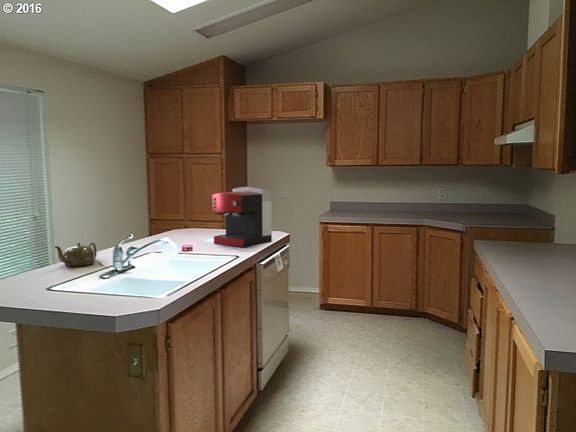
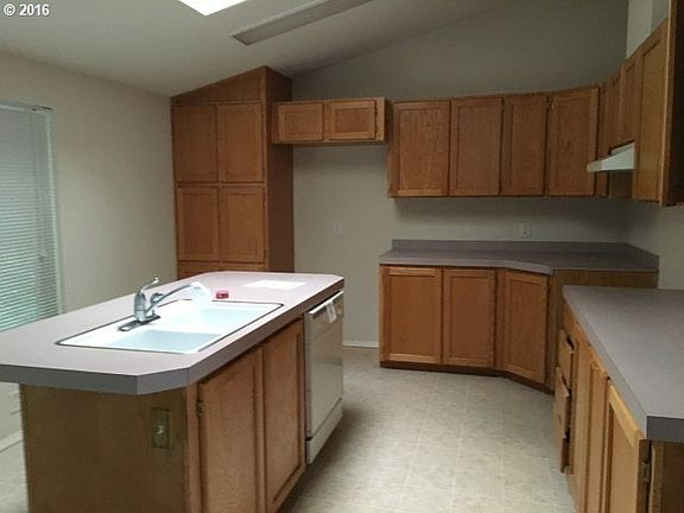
- teapot (76, 253)
- coffee maker (238, 215)
